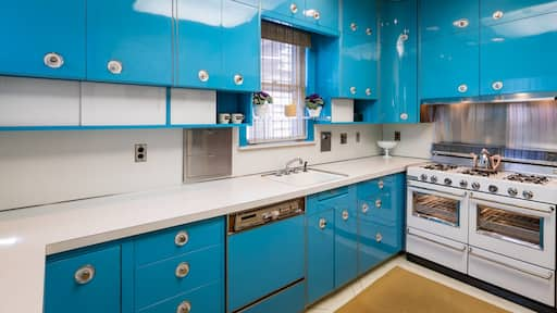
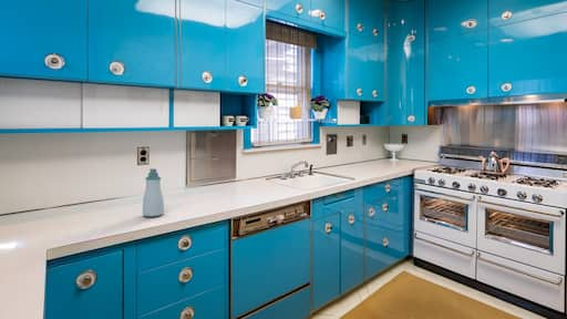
+ soap bottle (153, 192)
